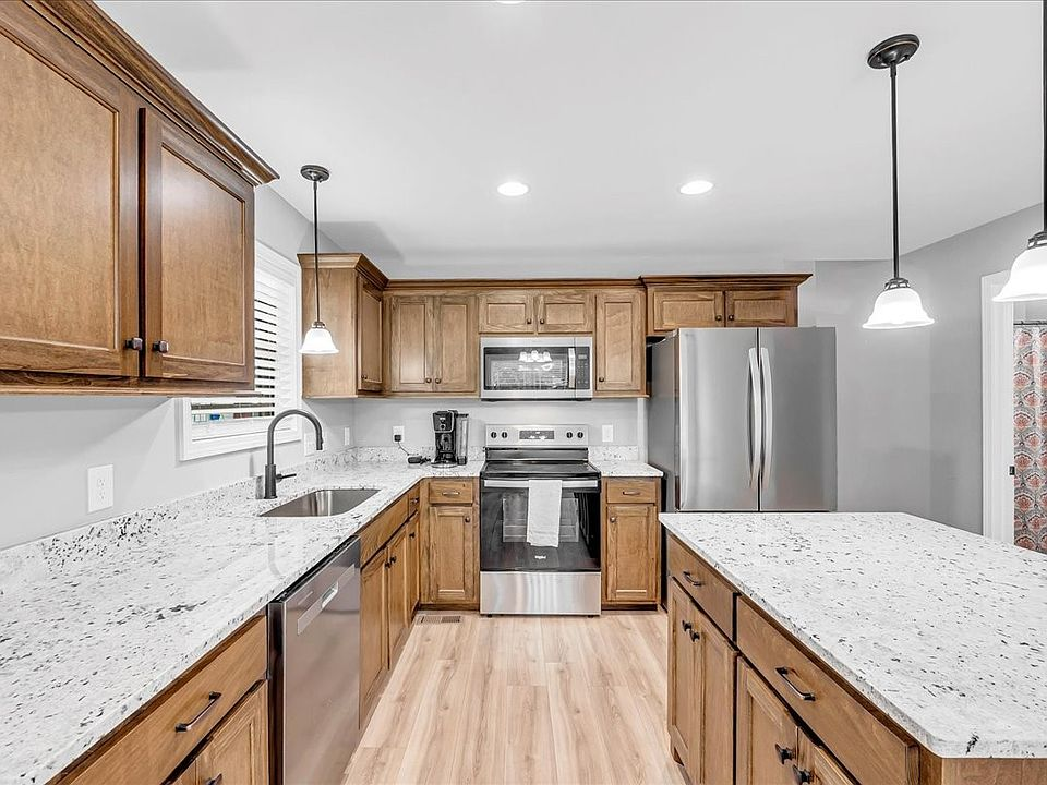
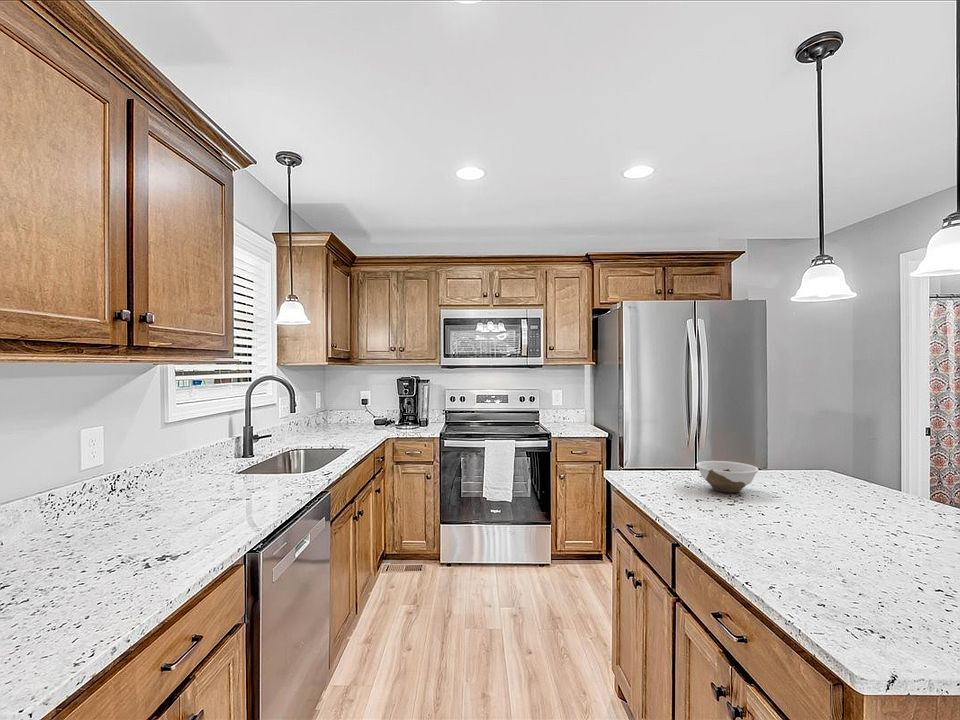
+ bowl (726, 478)
